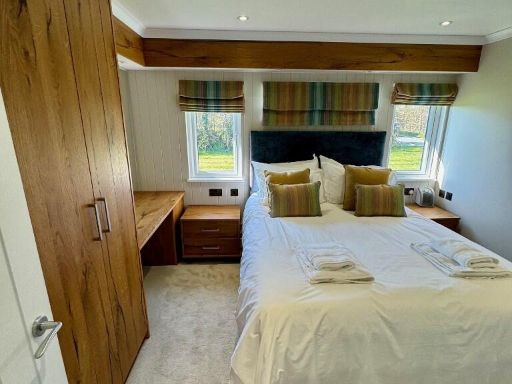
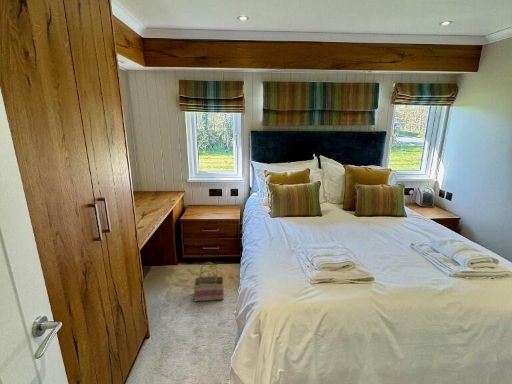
+ basket (208, 281)
